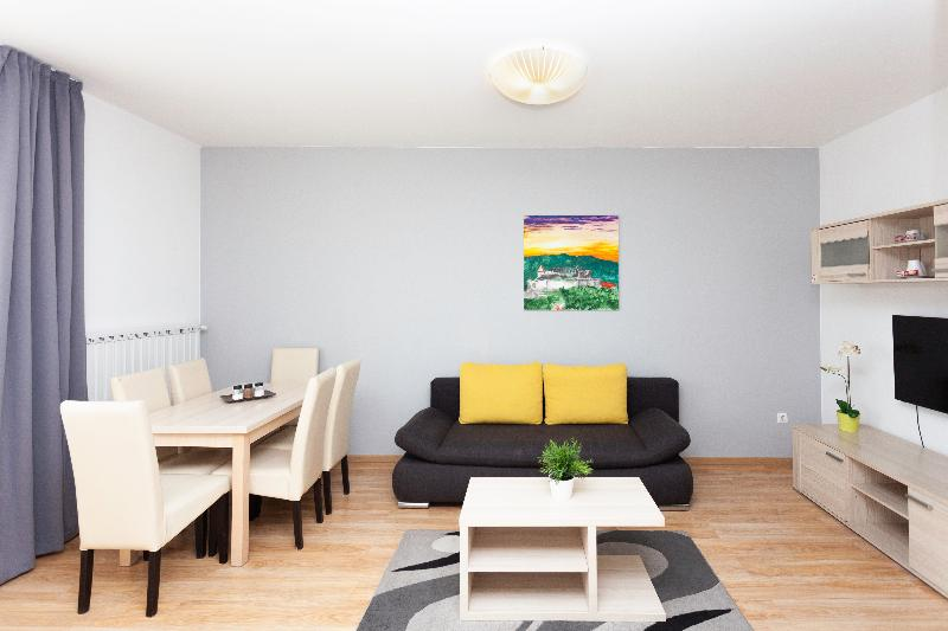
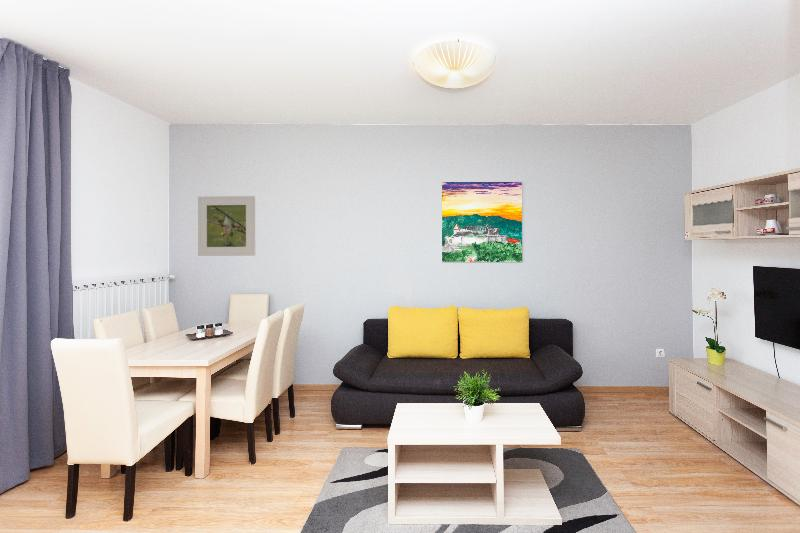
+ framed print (226, 226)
